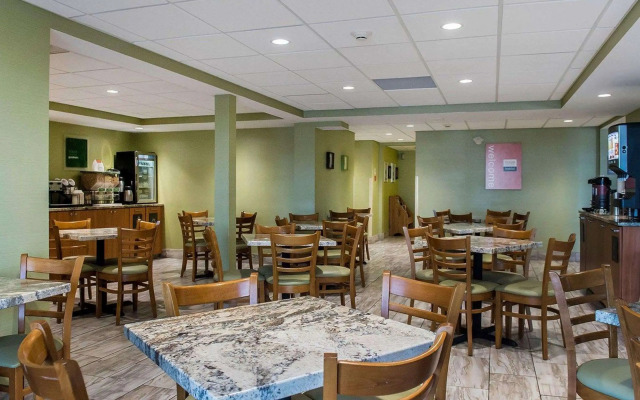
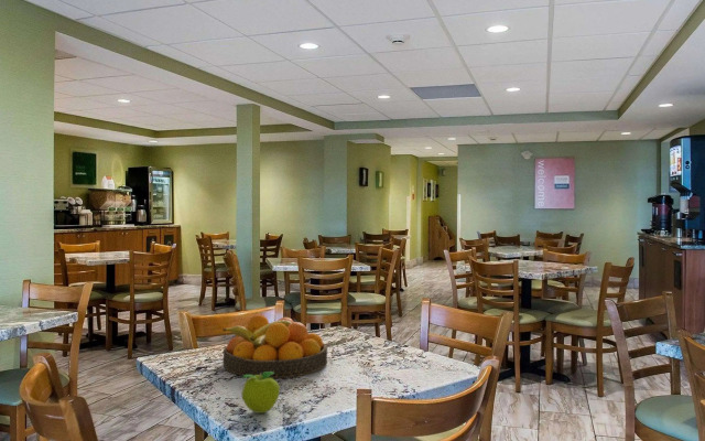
+ fruit (260, 391)
+ fruit bowl (275, 341)
